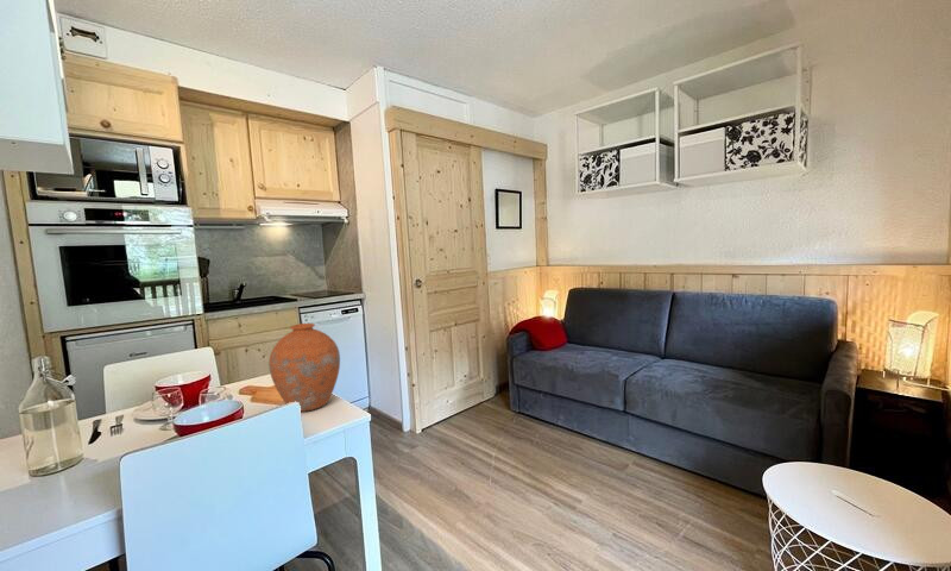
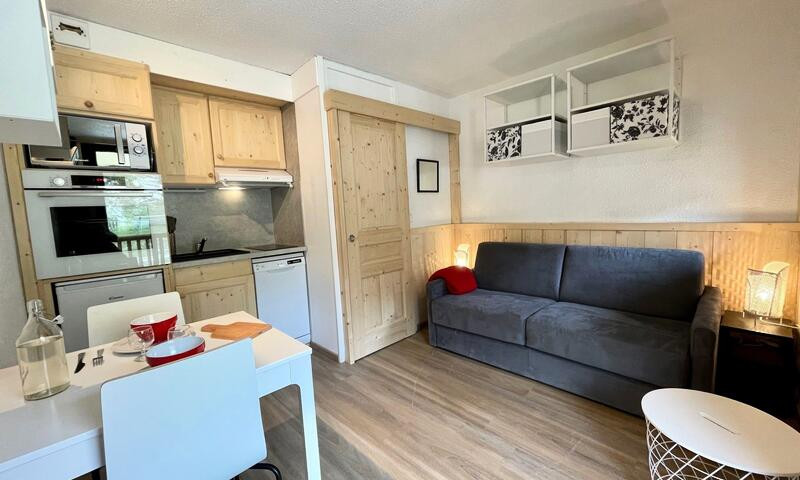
- vase (306, 365)
